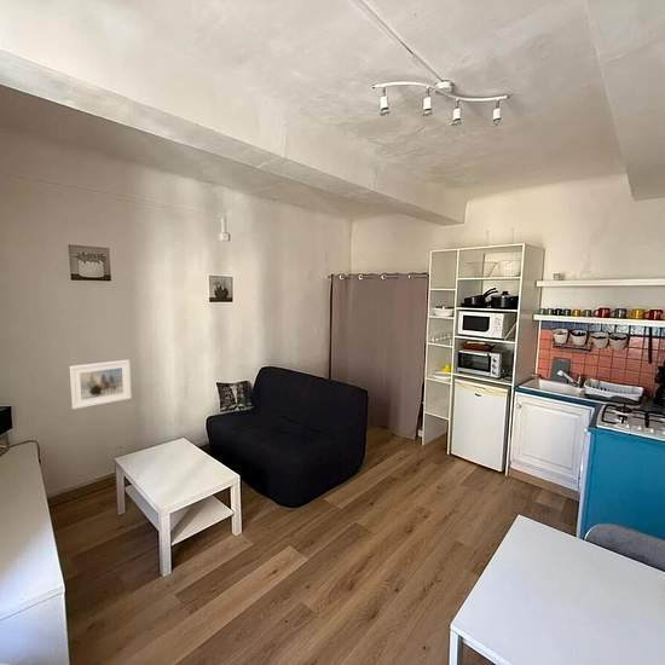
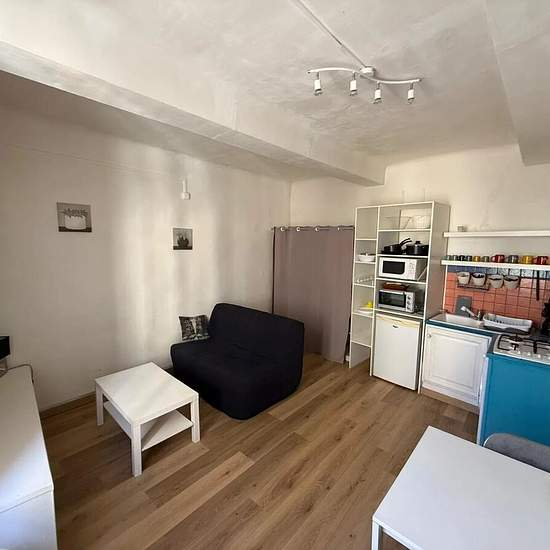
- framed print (102, 382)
